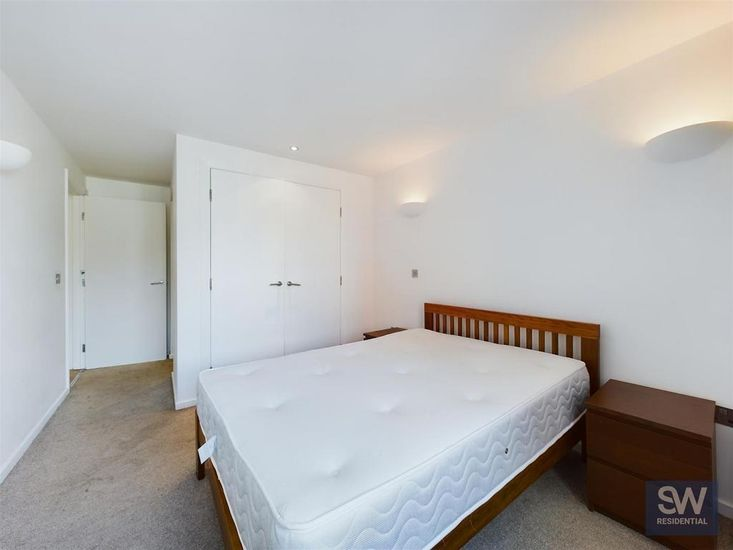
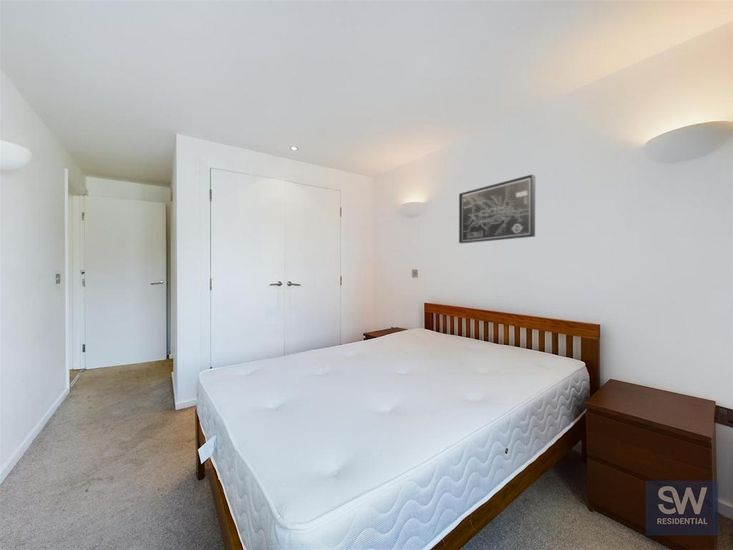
+ wall art (493, 212)
